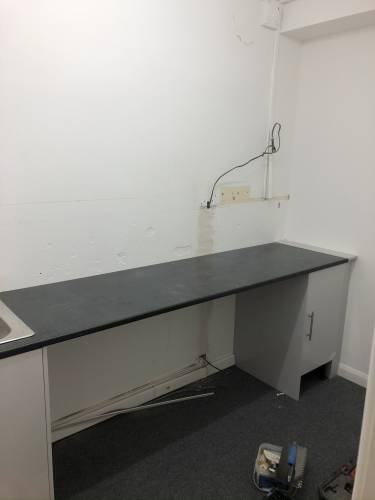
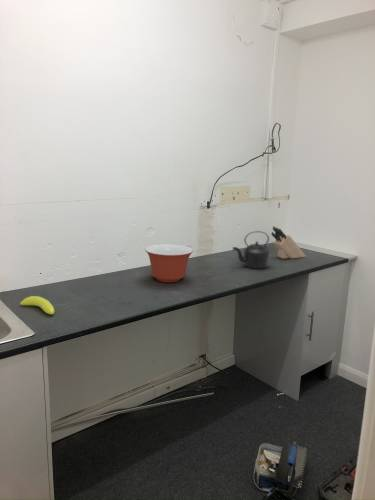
+ knife block (287, 241)
+ kettle (250, 249)
+ mixing bowl (168, 264)
+ banana (38, 305)
